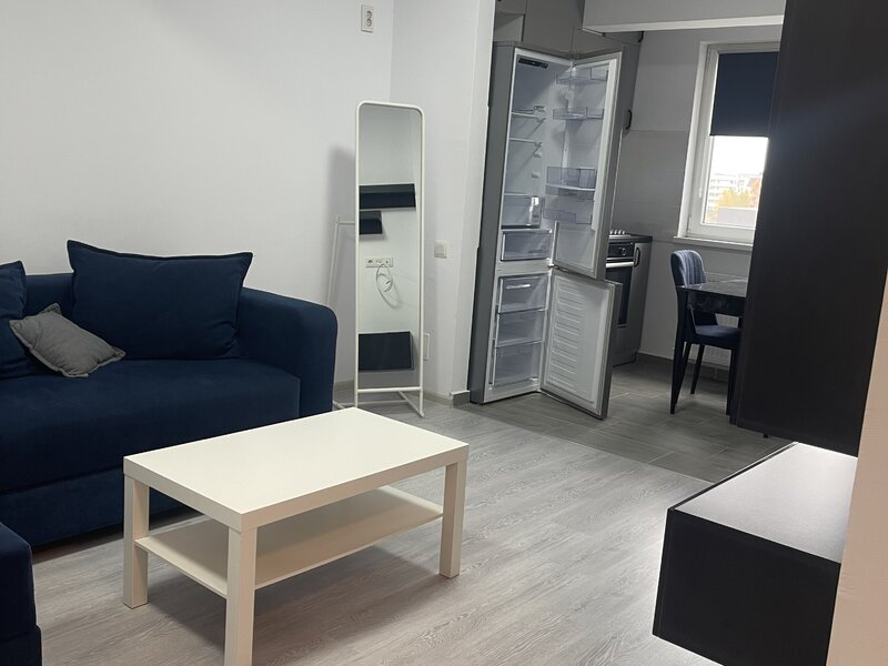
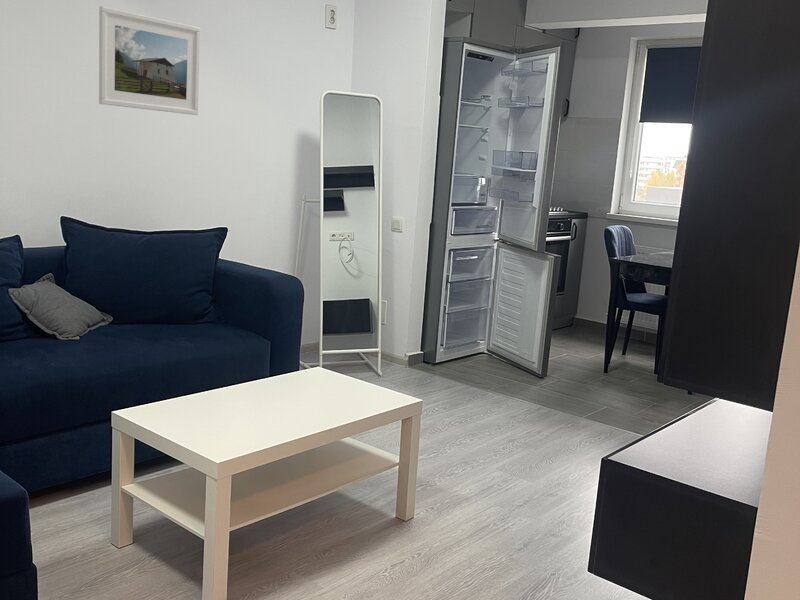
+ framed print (151, 64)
